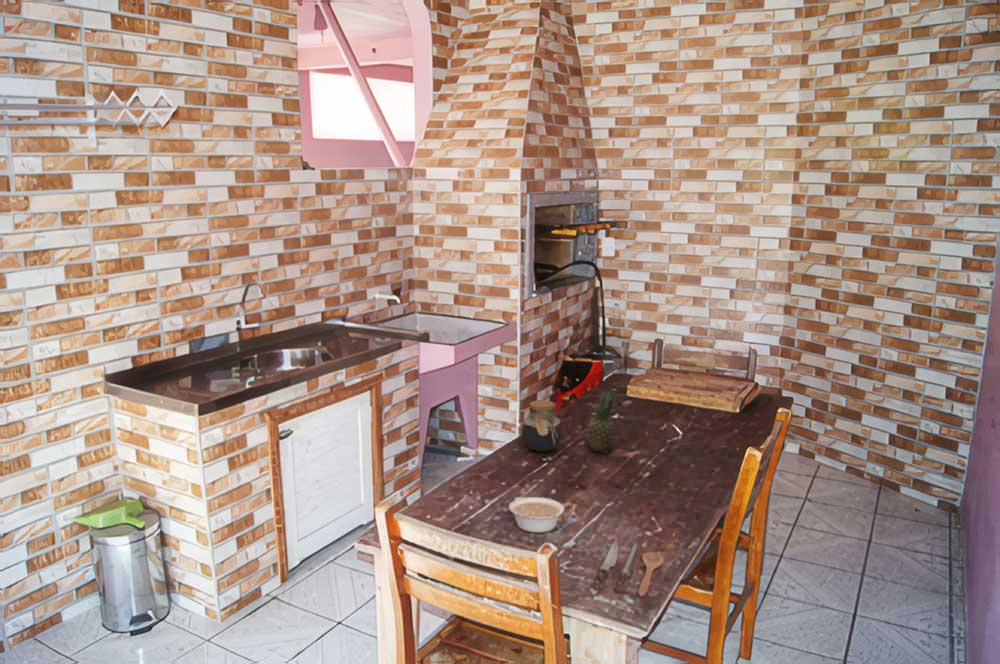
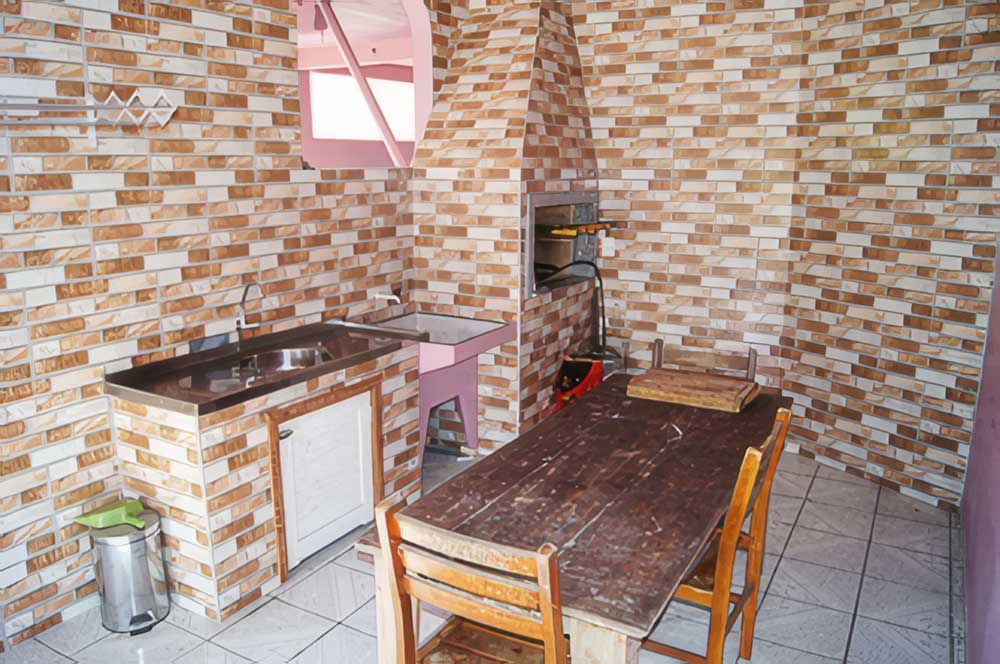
- fruit (602, 419)
- jar (541, 427)
- spoon (630, 564)
- legume (538, 514)
